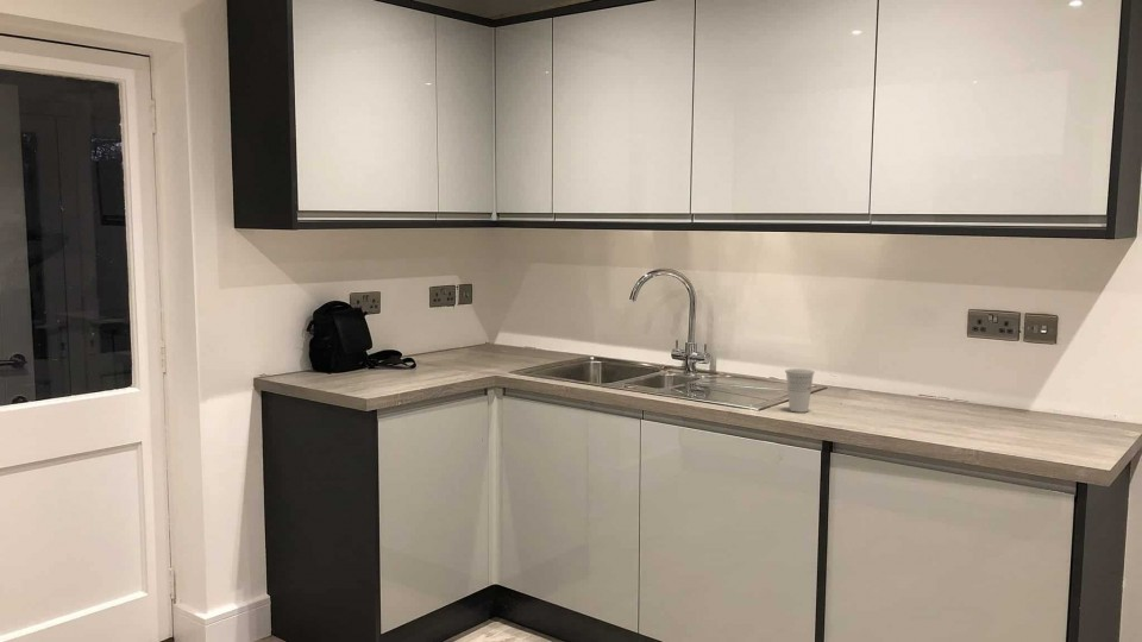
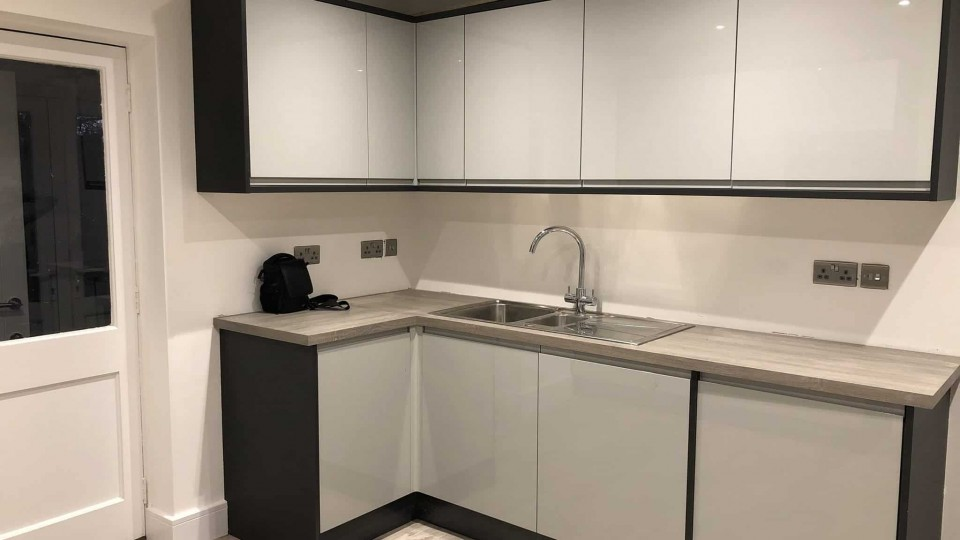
- cup (798, 390)
